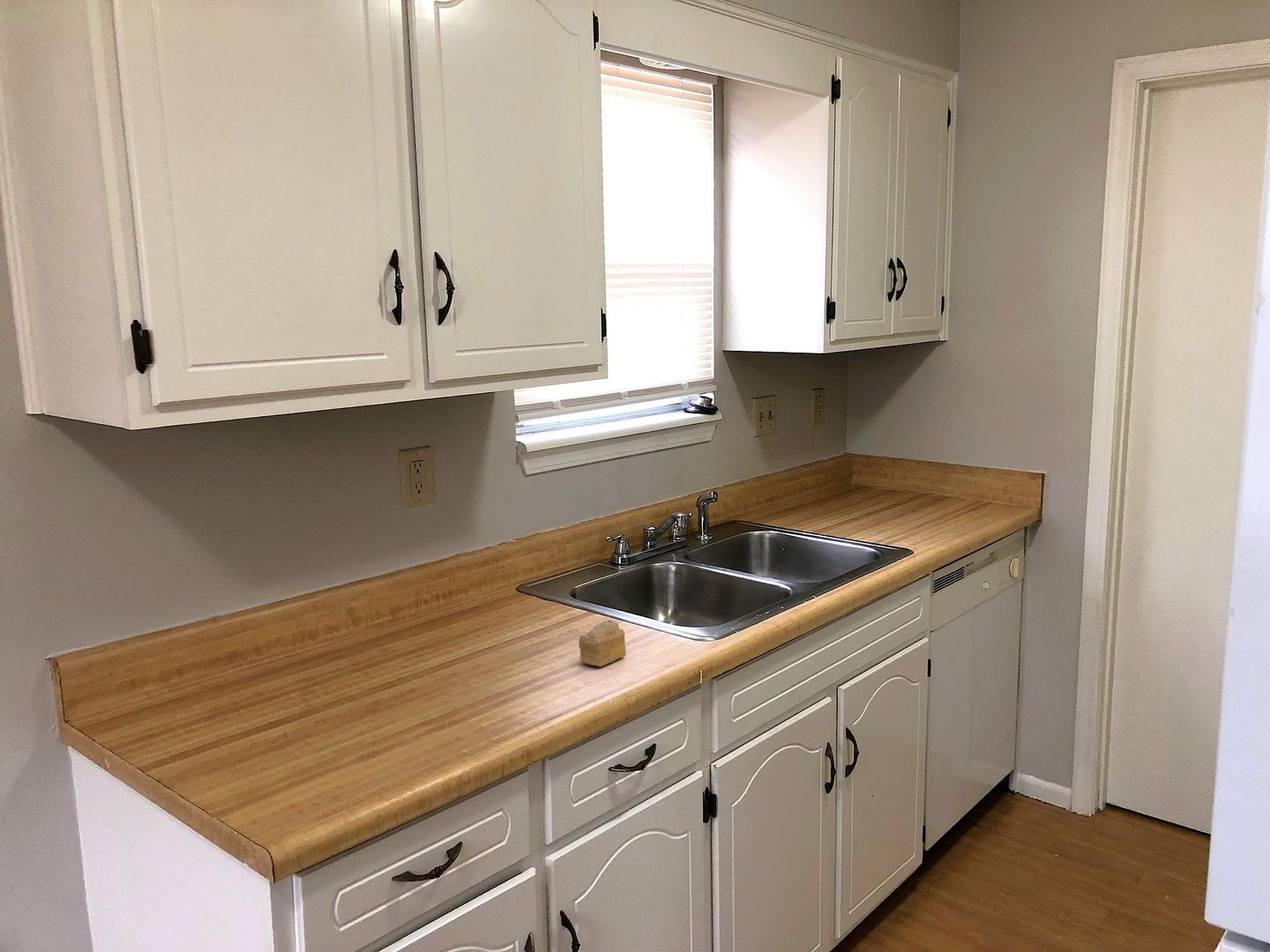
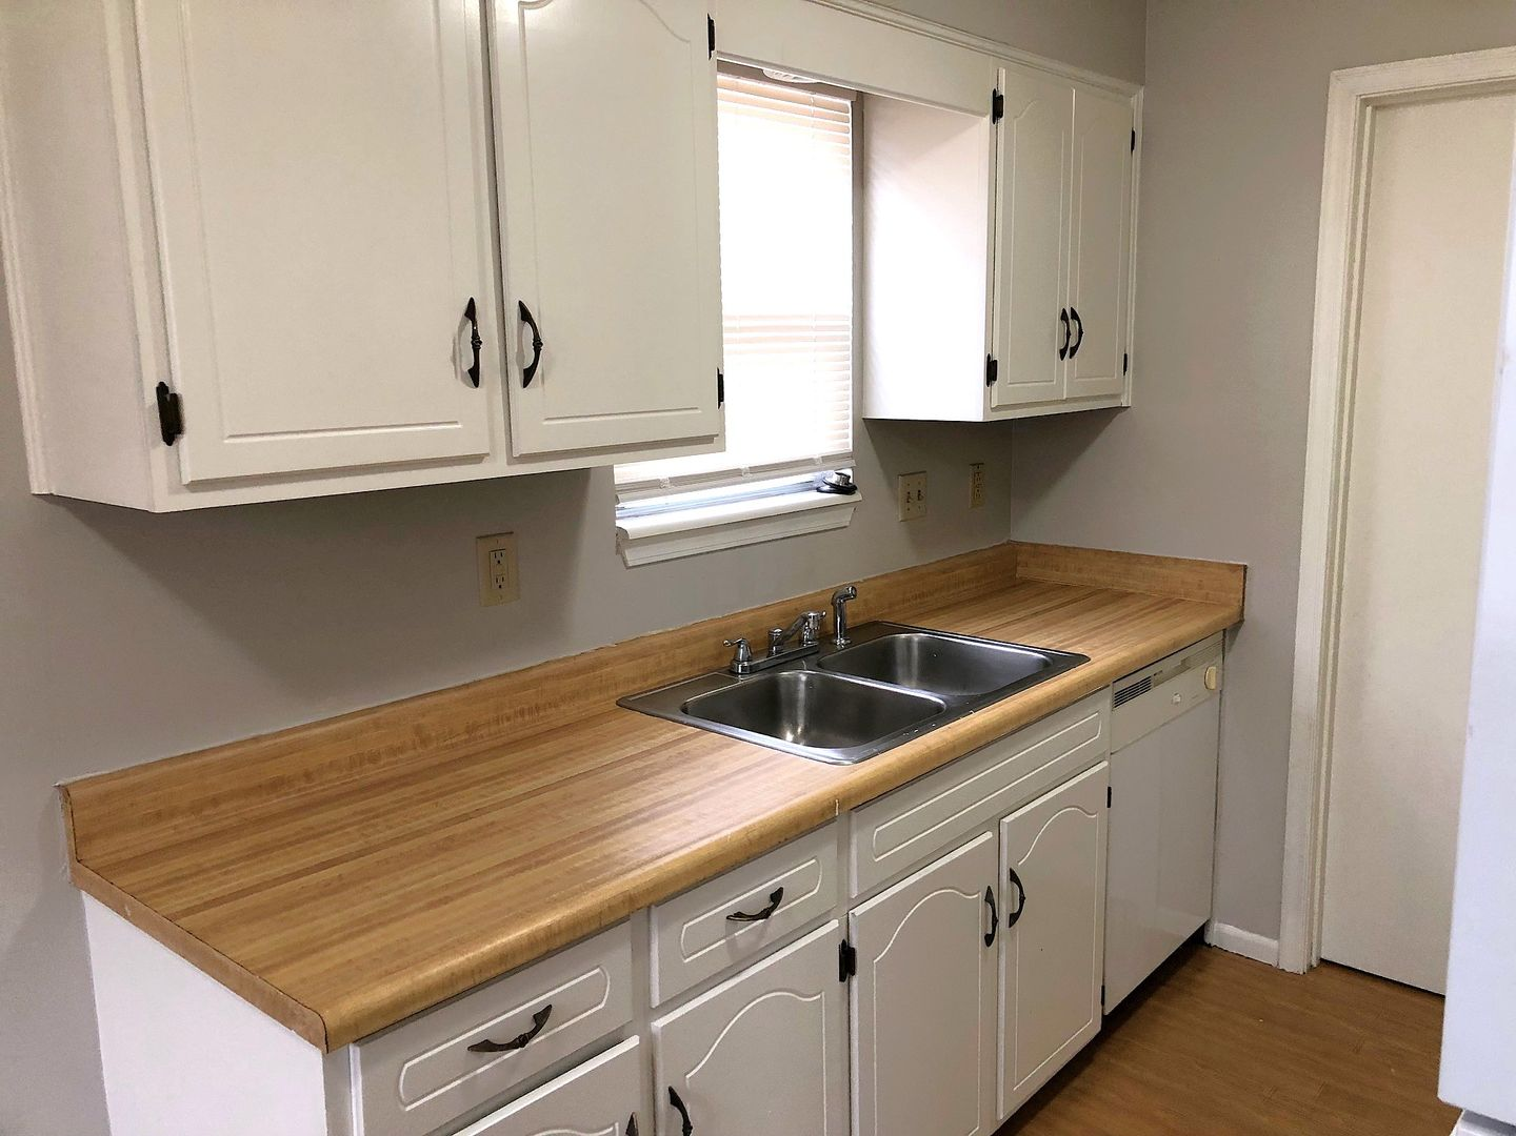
- cake slice (601, 642)
